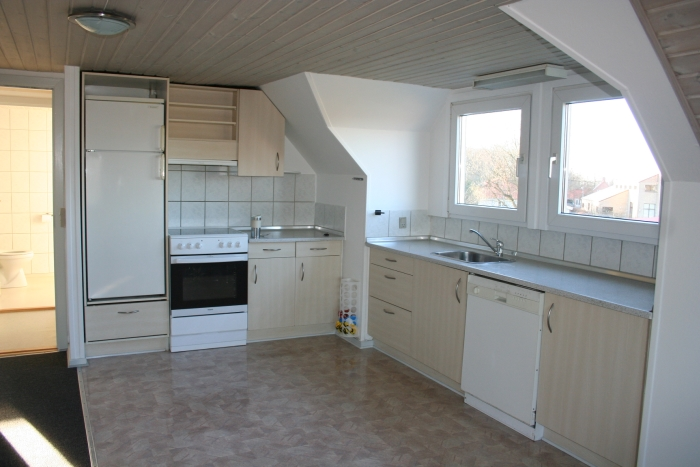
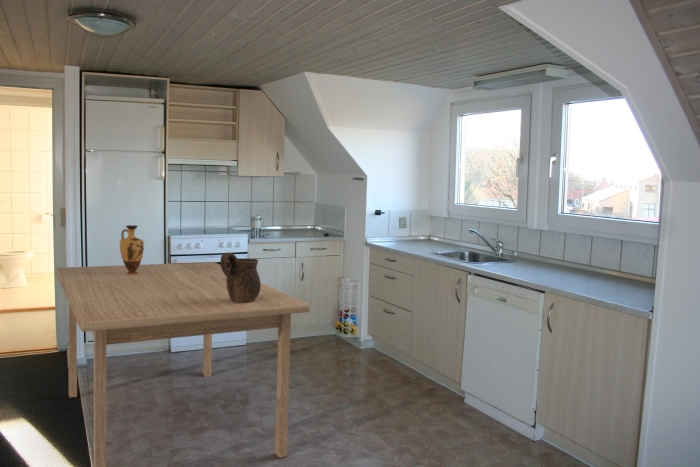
+ table (166, 338)
+ pitcher (239, 276)
+ vase (131, 249)
